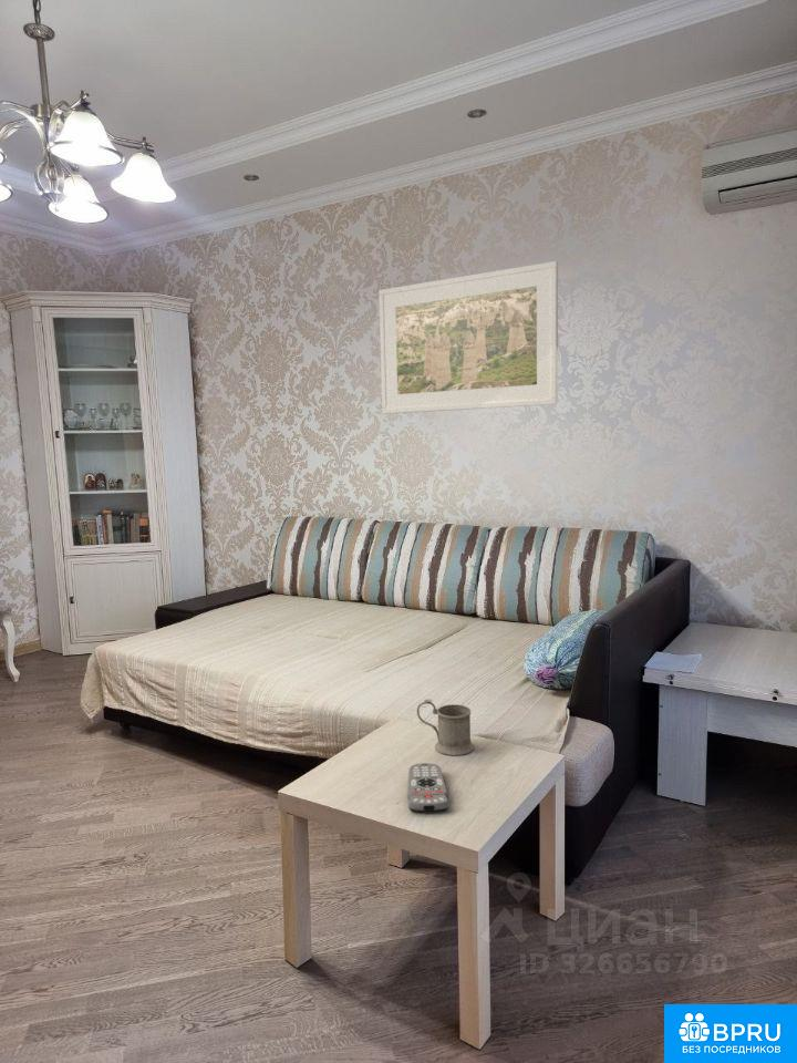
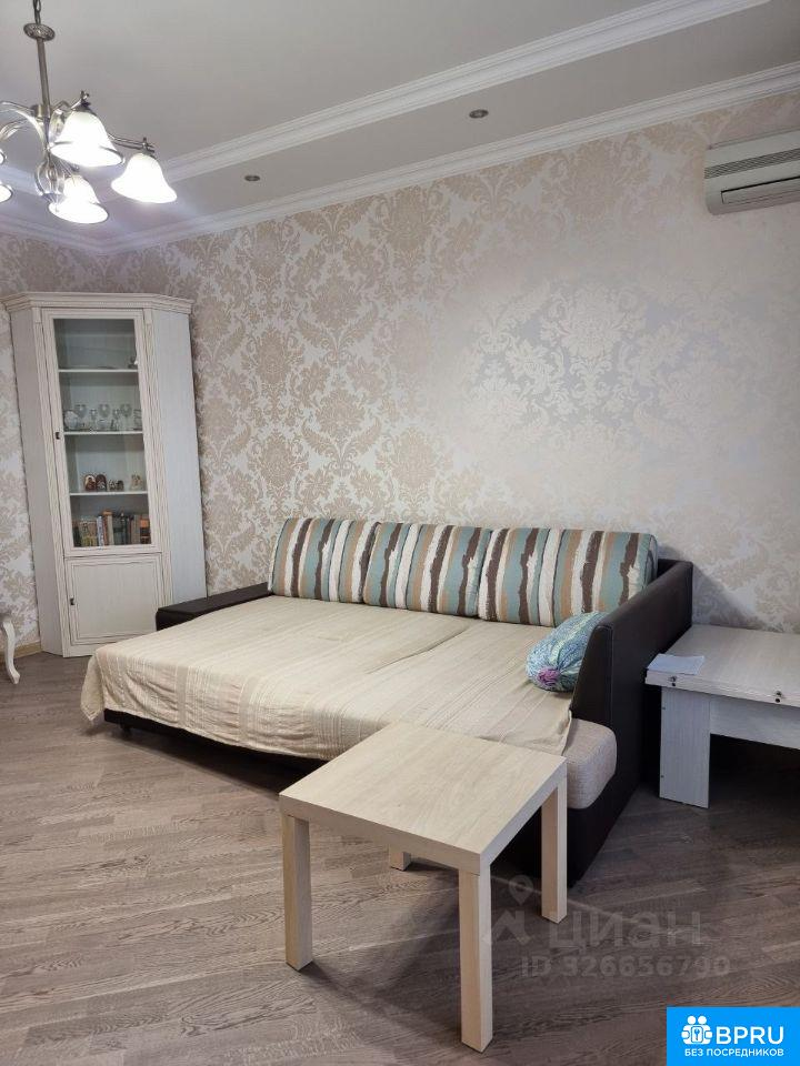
- remote control (426, 786)
- mug (445, 723)
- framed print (463, 343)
